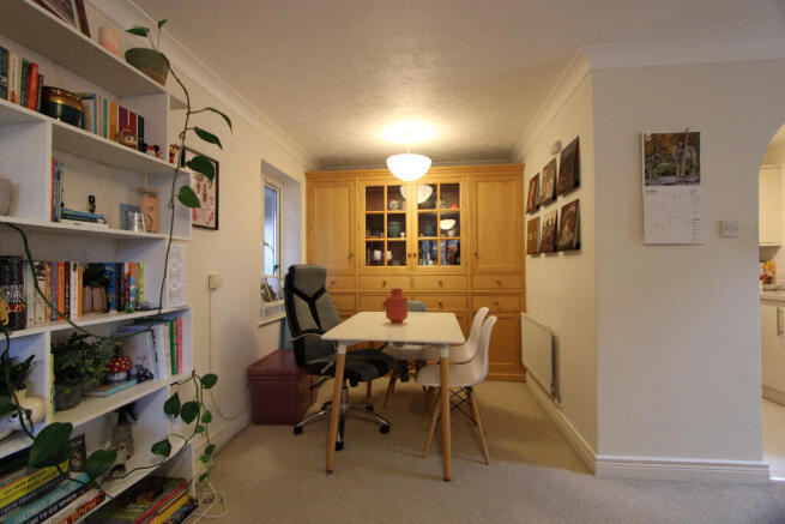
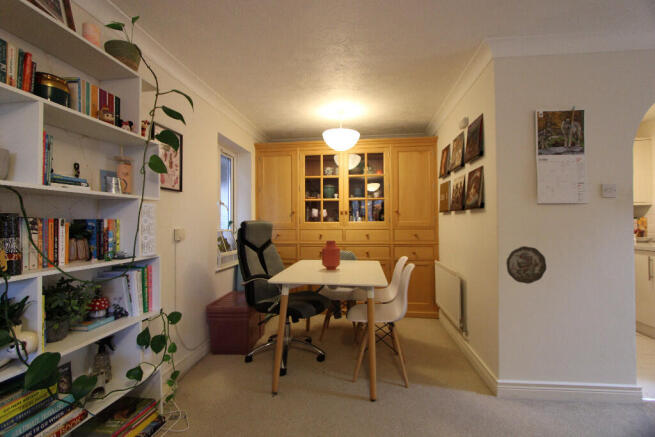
+ decorative plate (525, 264)
